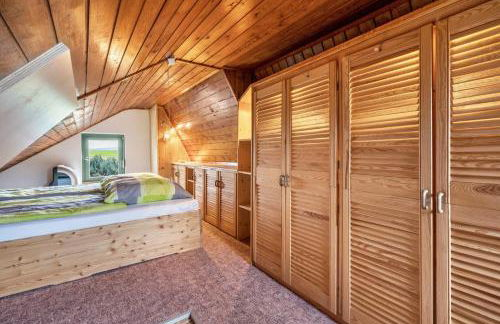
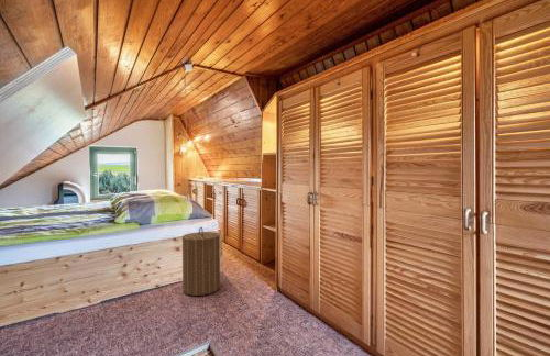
+ laundry hamper (201, 257)
